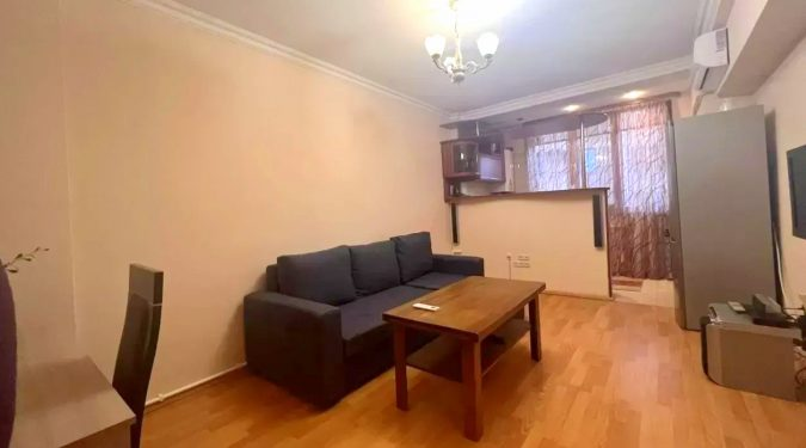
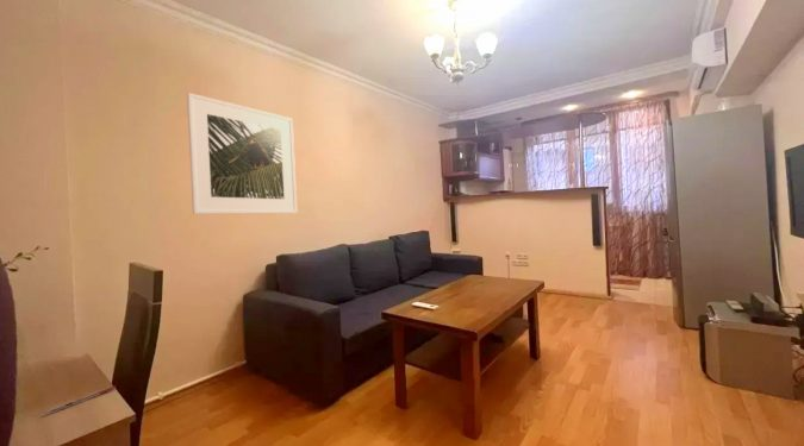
+ pen (82, 398)
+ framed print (248, 159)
